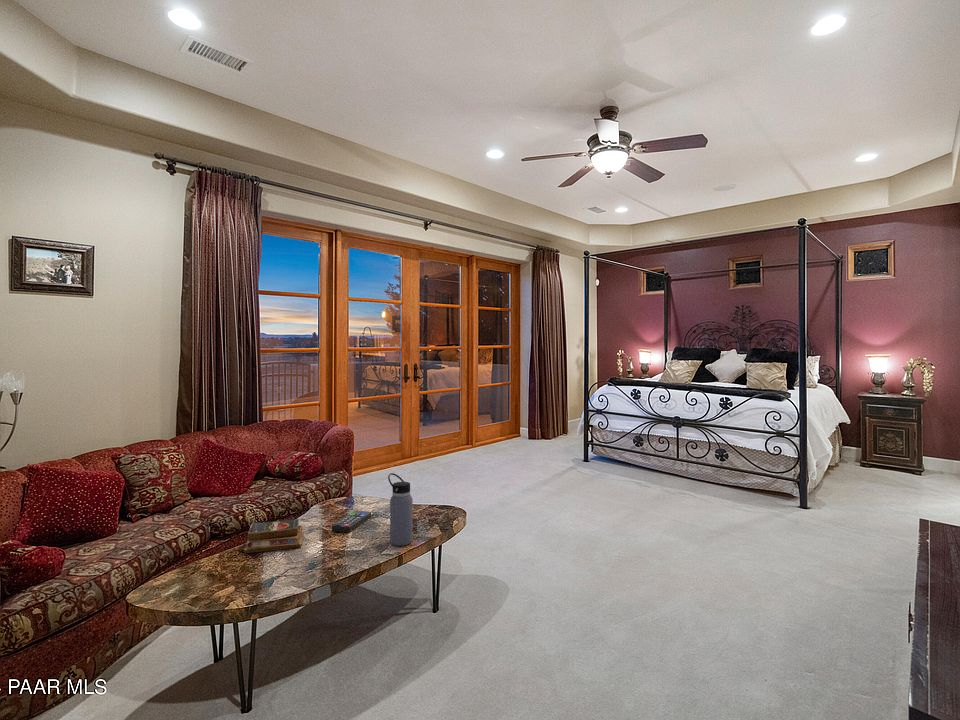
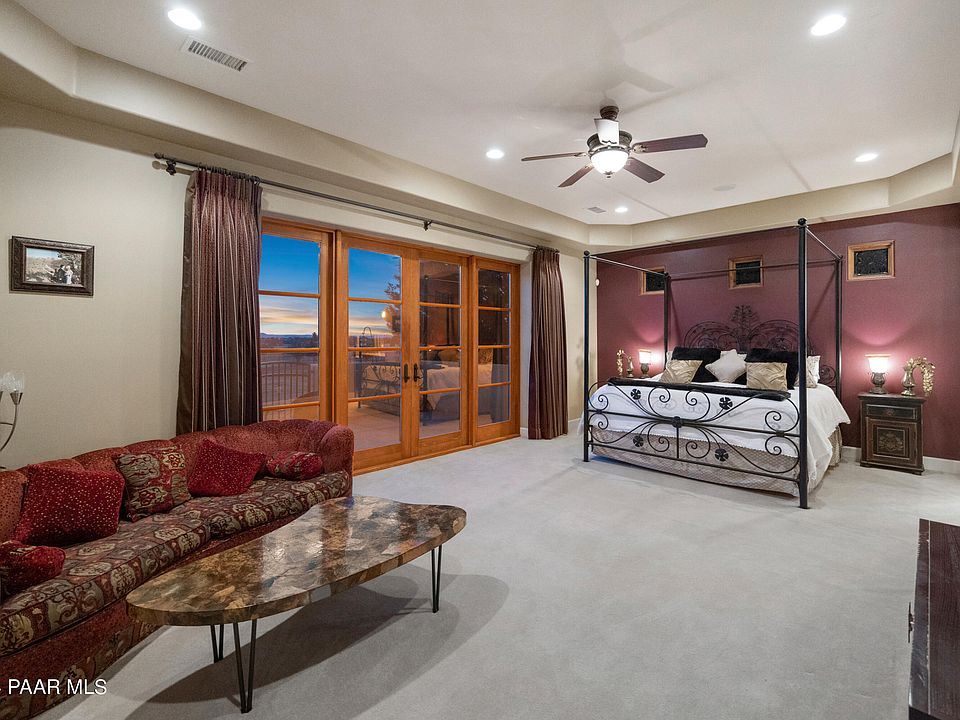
- book (275, 534)
- remote control (352, 520)
- water bottle (400, 508)
